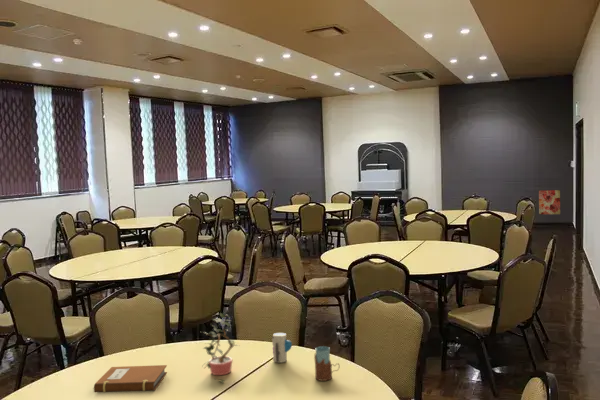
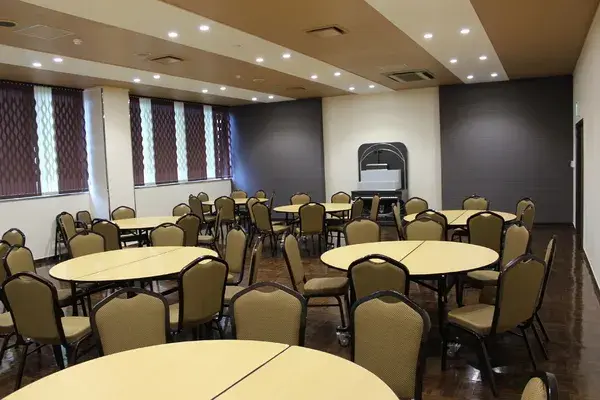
- drinking glass (326, 363)
- potted plant (217, 347)
- wall art (549, 202)
- notebook (130, 378)
- toy (281, 347)
